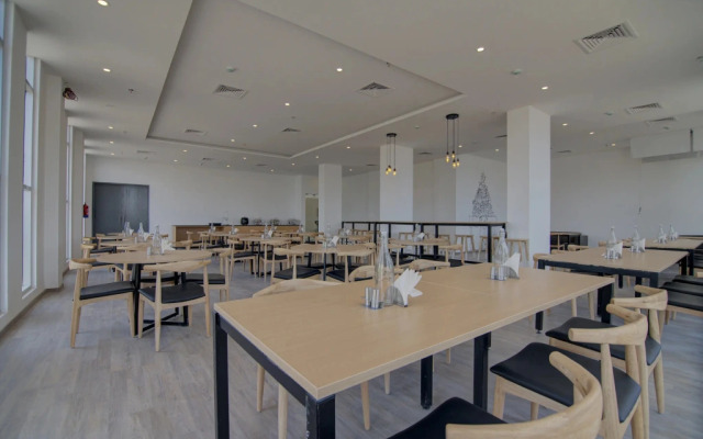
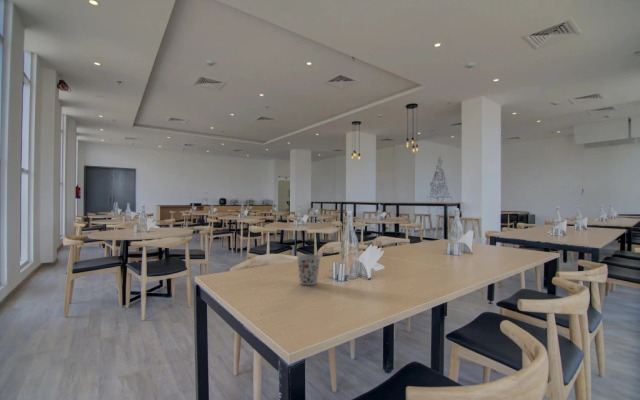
+ cup (308, 269)
